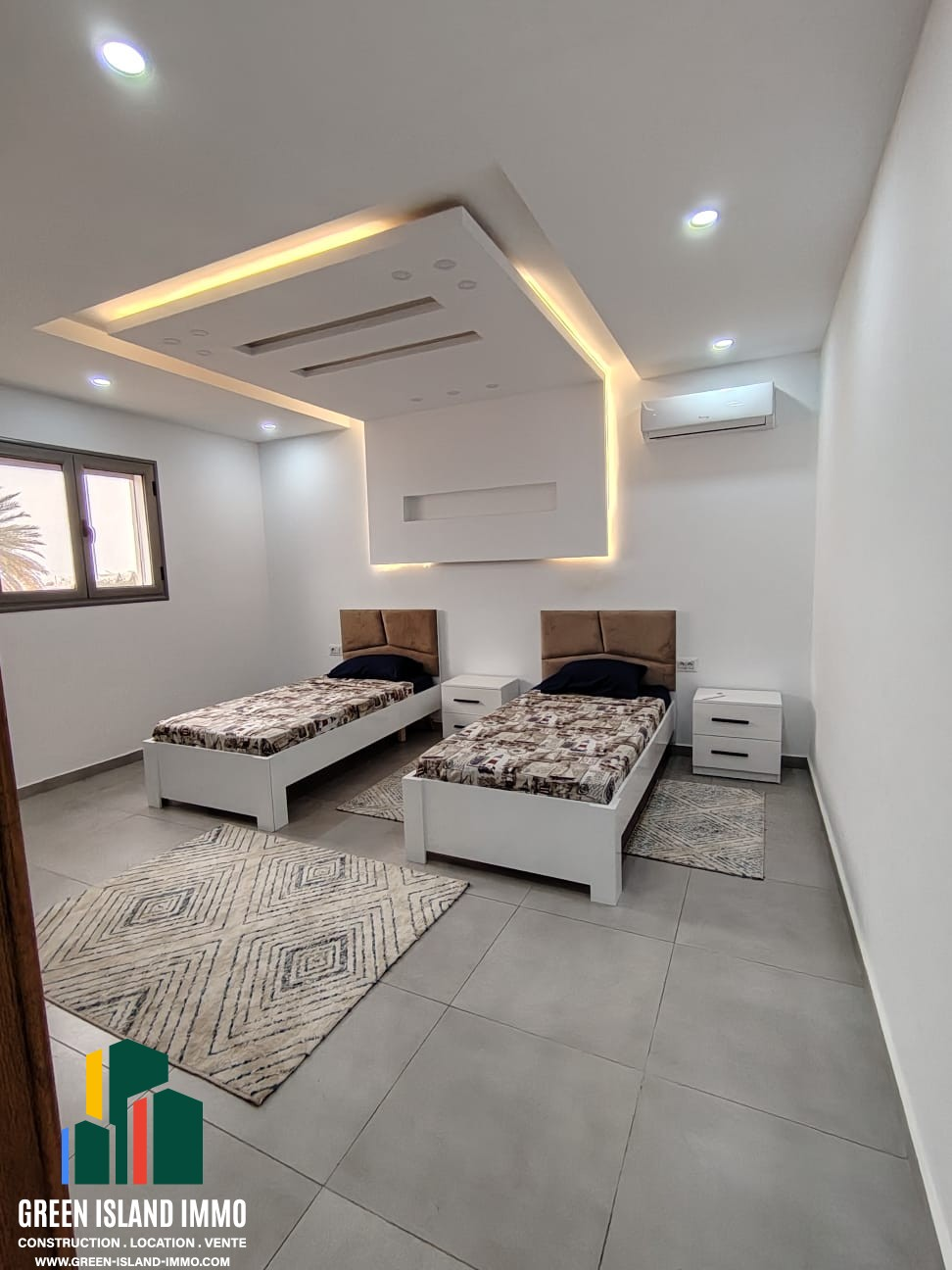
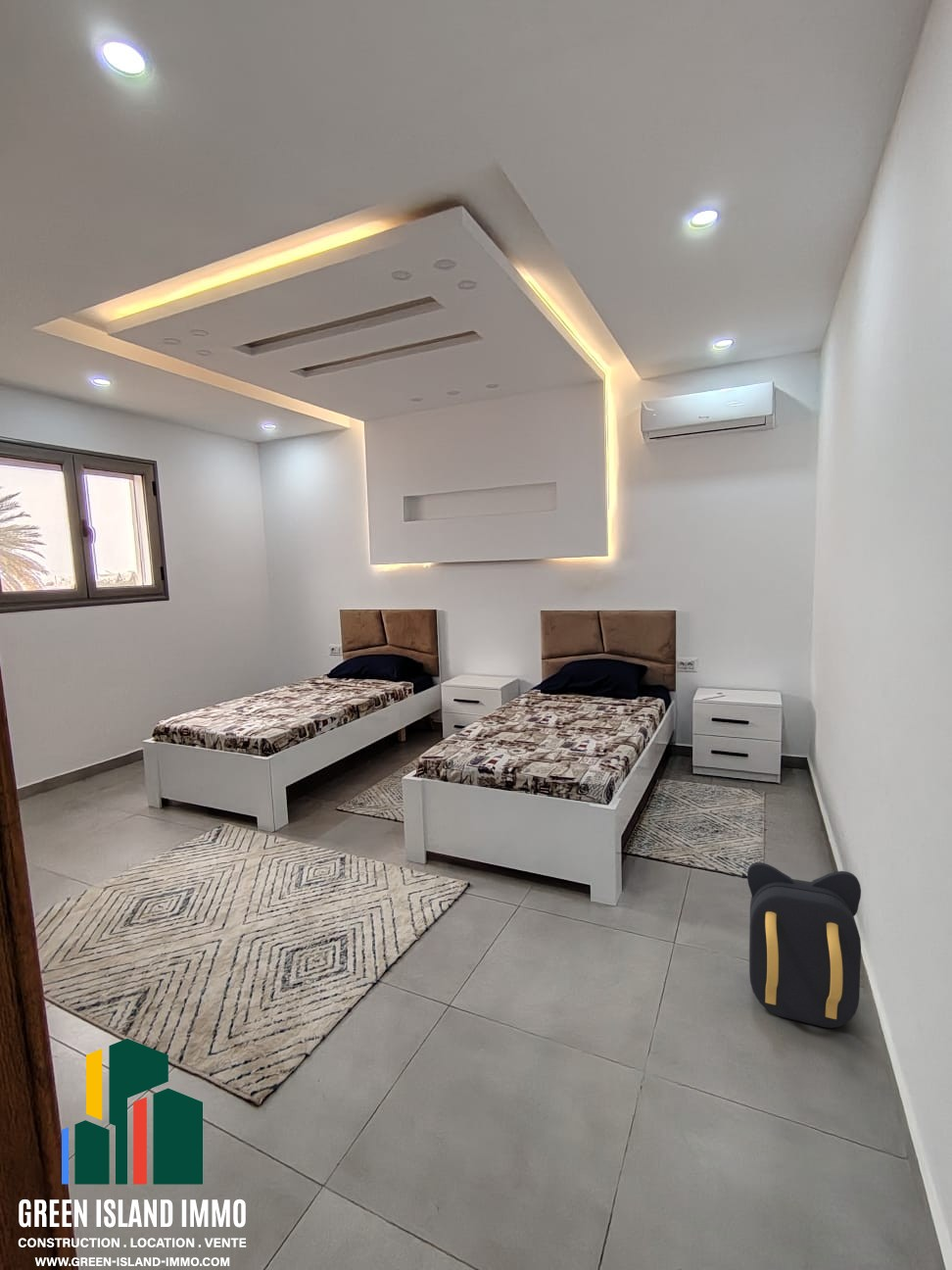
+ backpack (802, 943)
